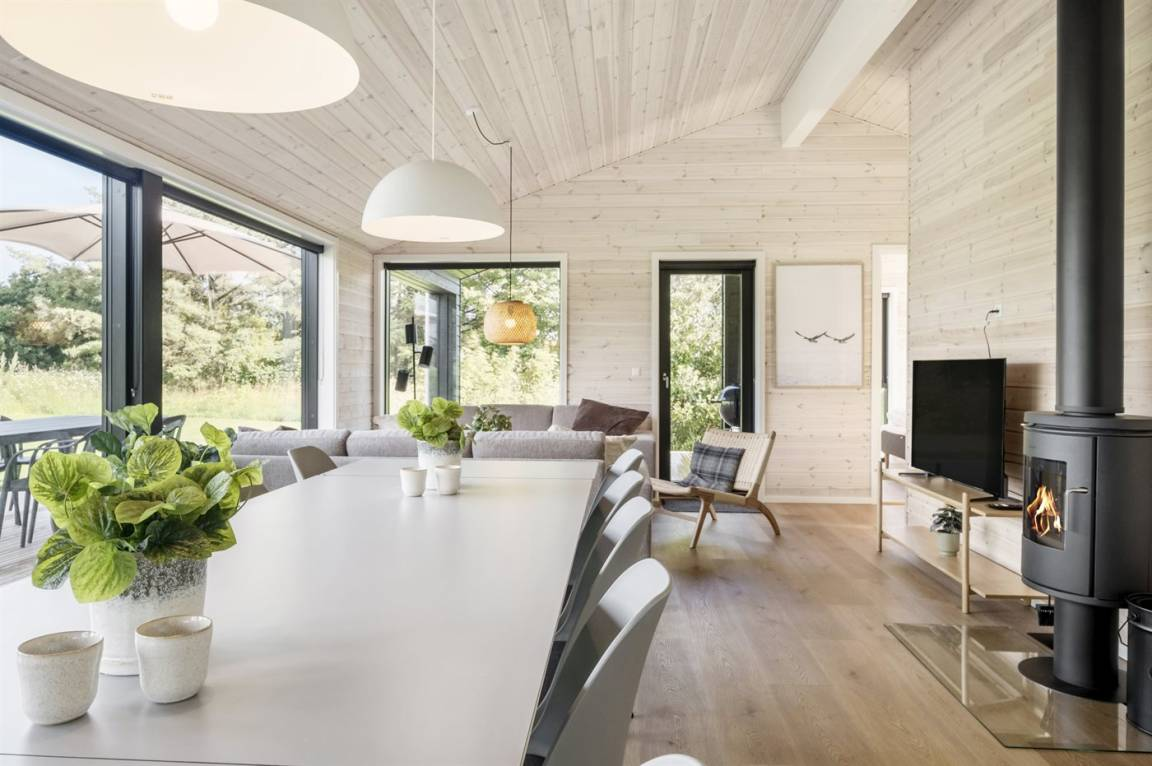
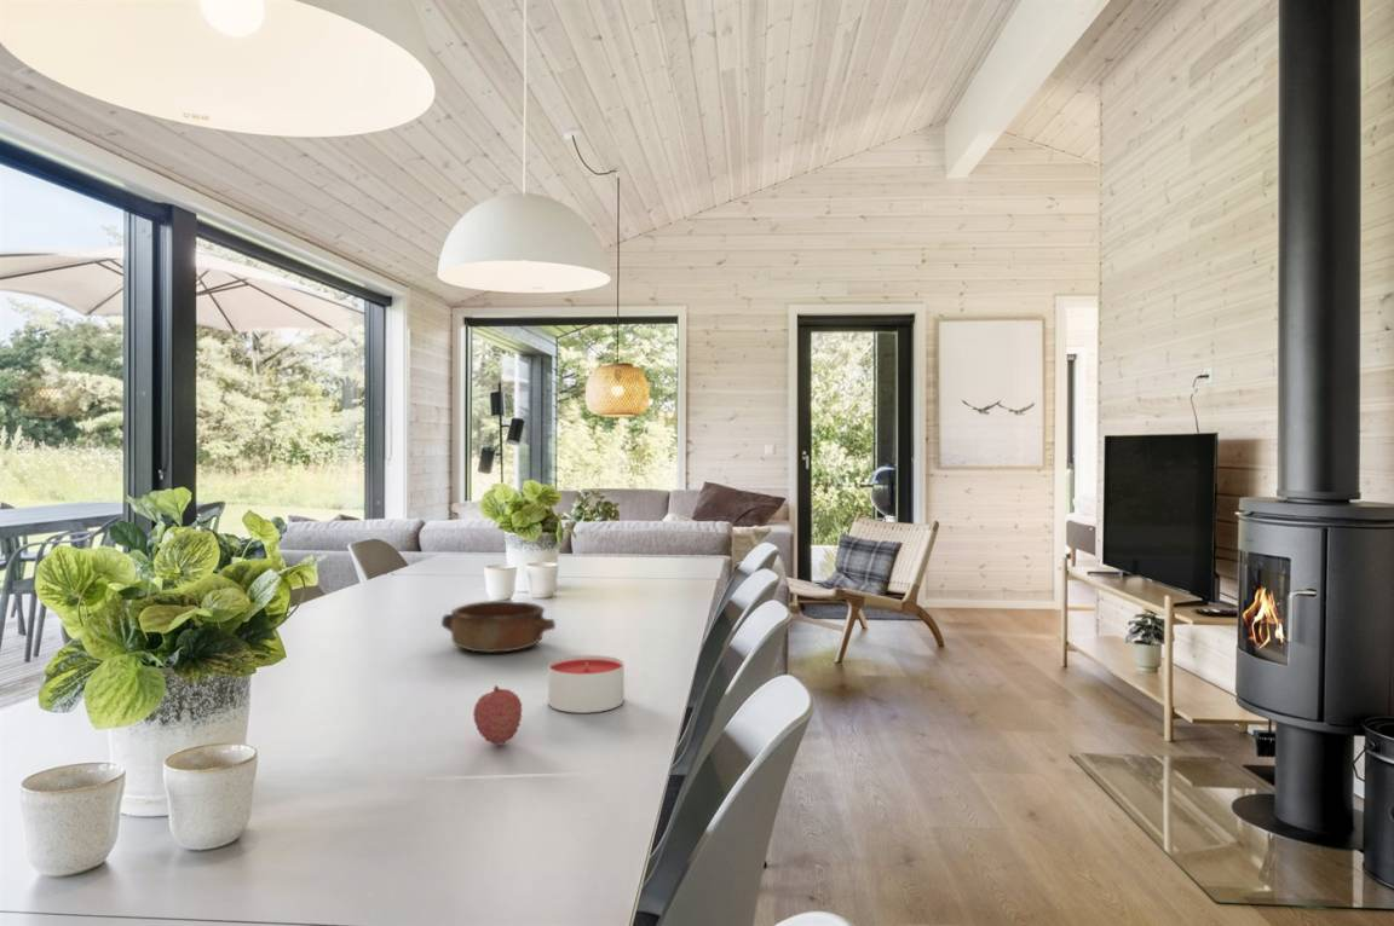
+ bowl (497, 627)
+ fruit (497, 714)
+ candle (586, 681)
